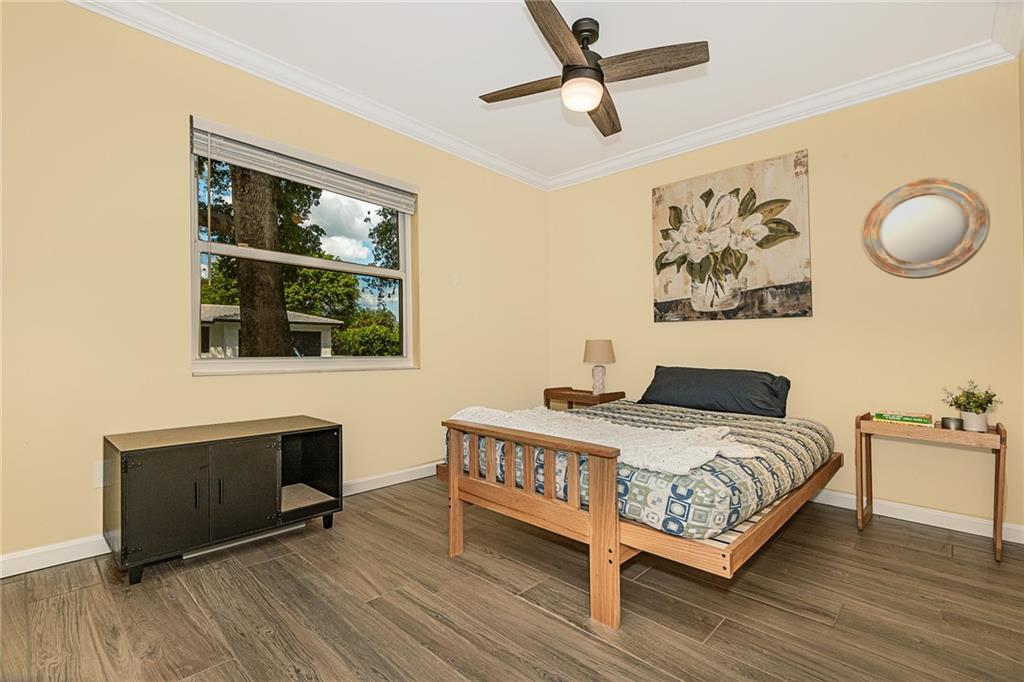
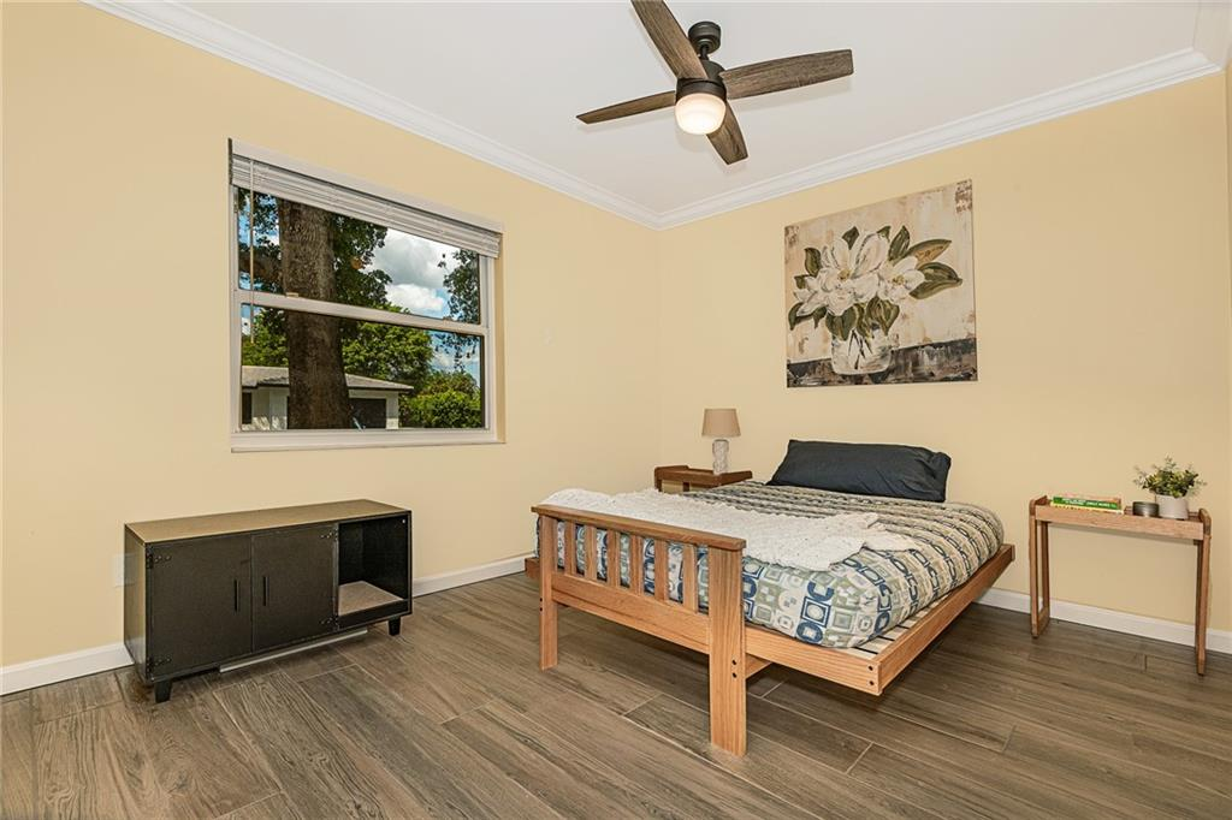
- home mirror (921, 228)
